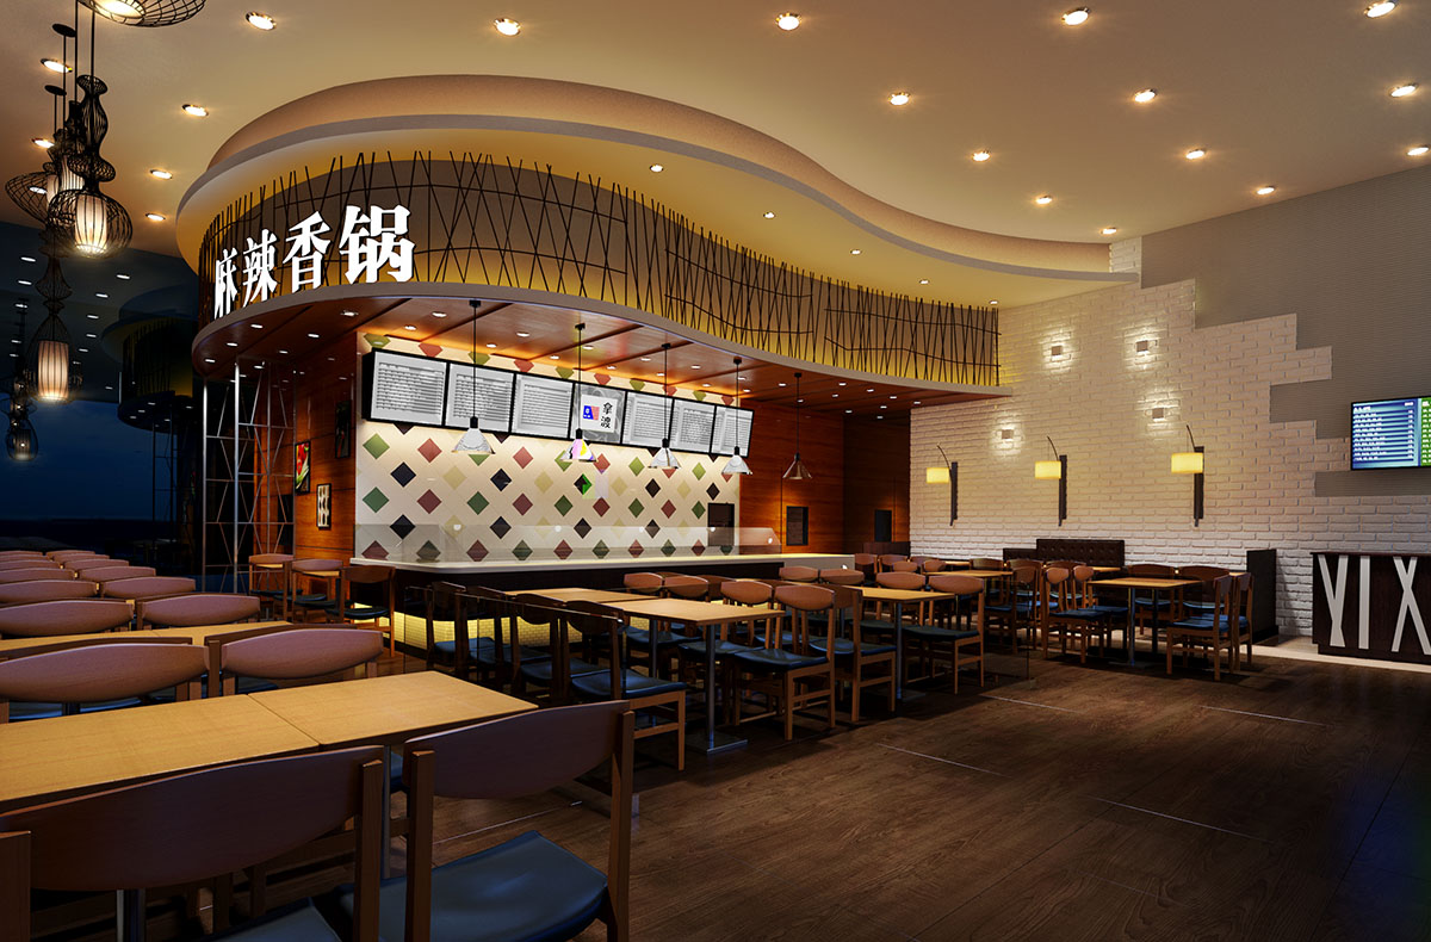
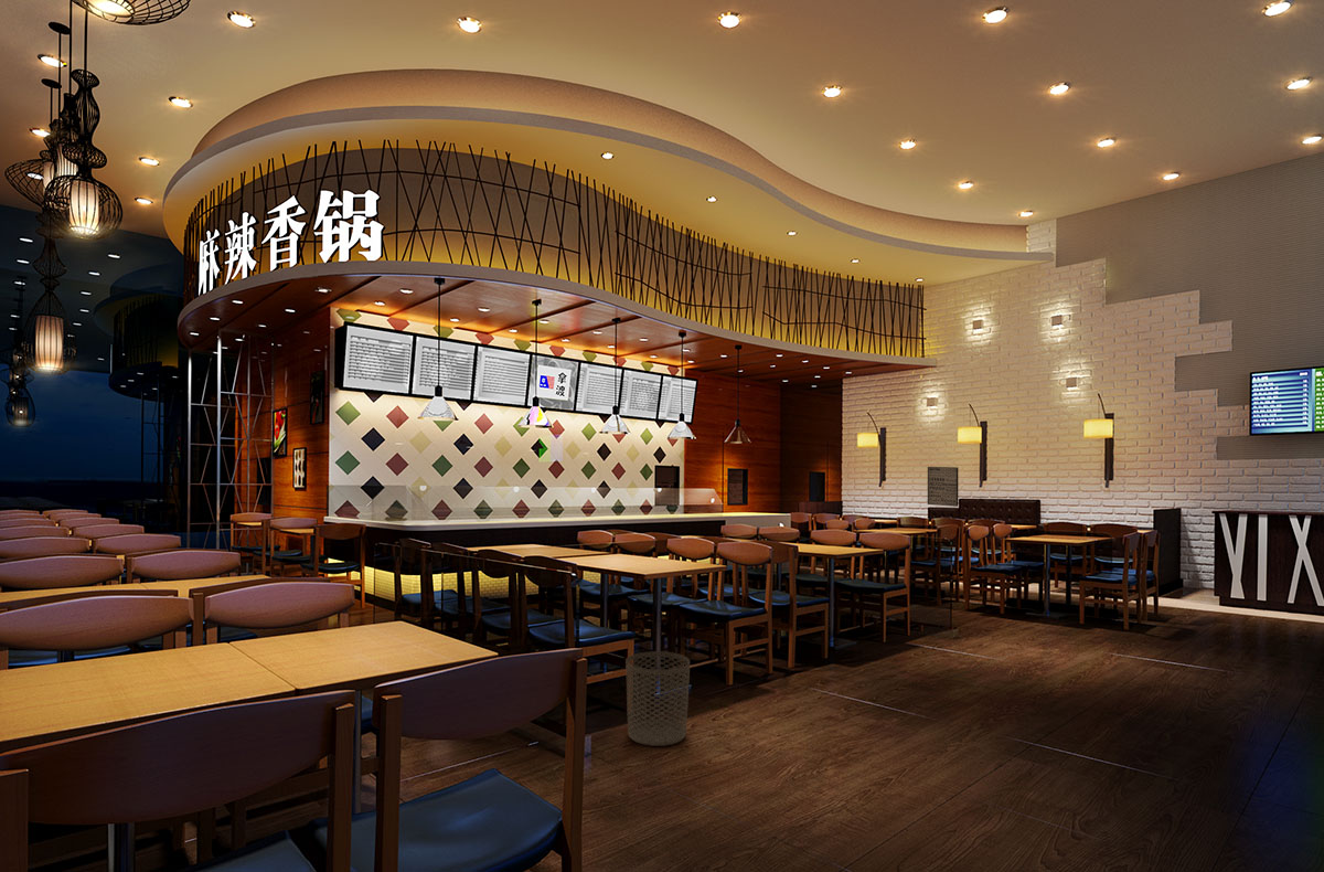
+ wall art (942, 486)
+ waste bin (656, 699)
